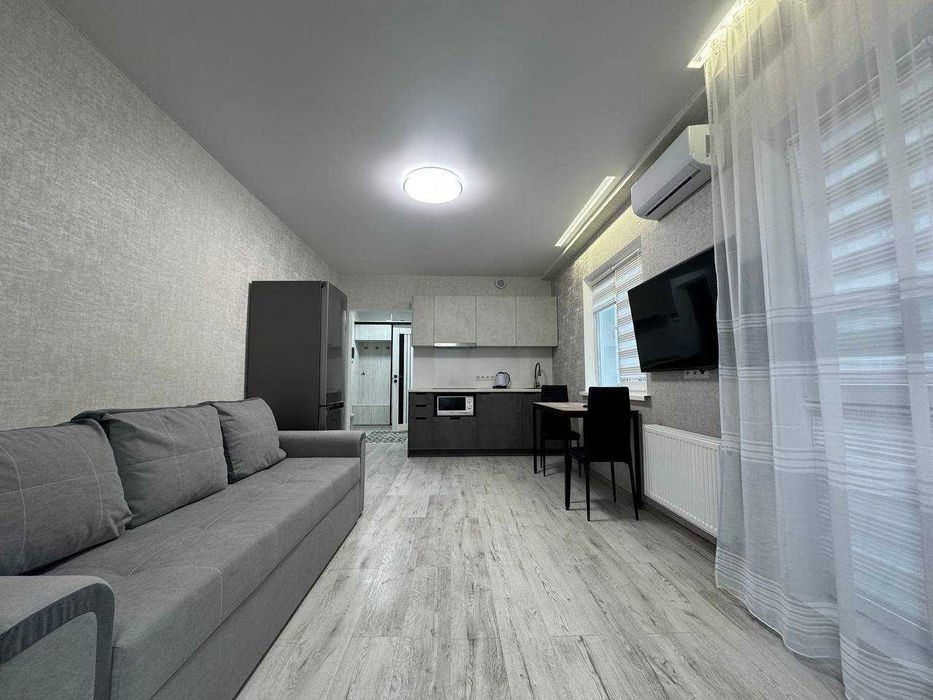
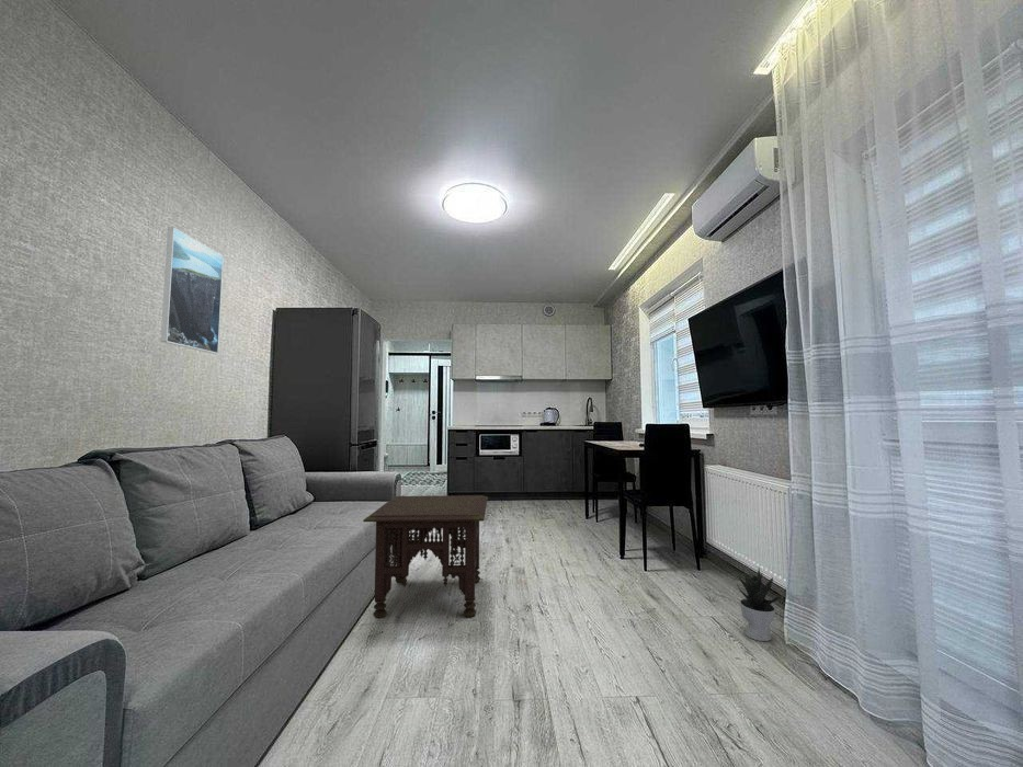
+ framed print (194, 295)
+ potted plant (753, 600)
+ side table (432, 550)
